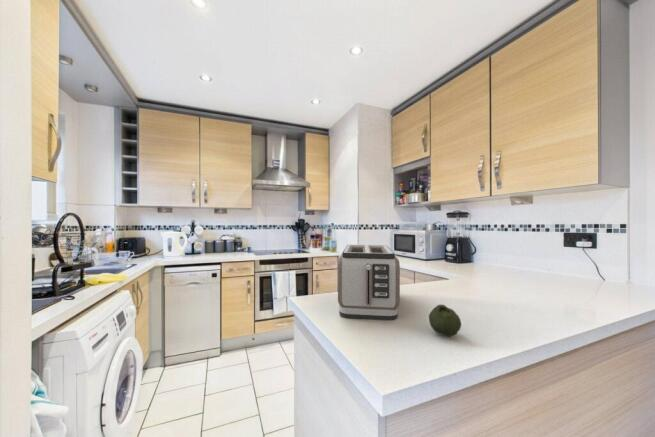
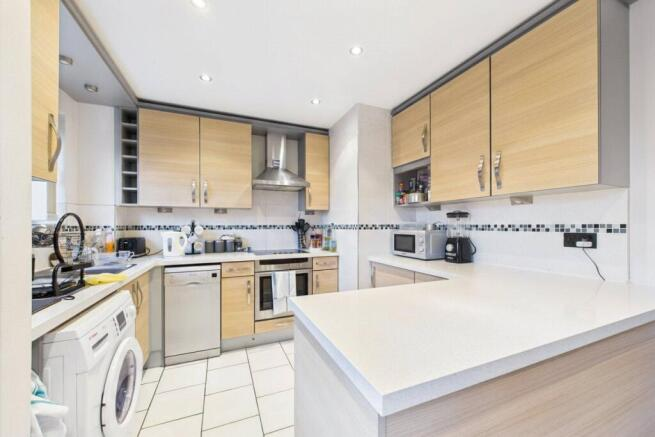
- toaster (367, 276)
- fruit (444, 319)
